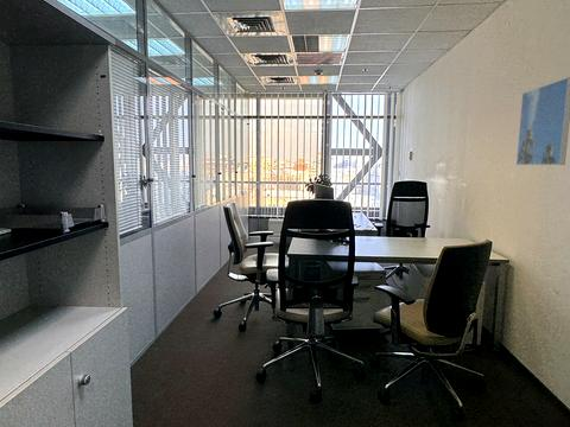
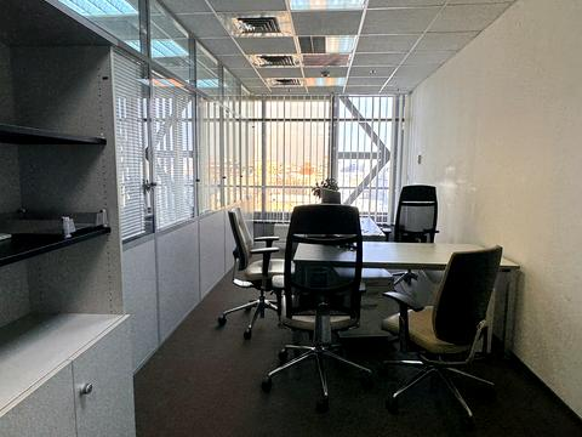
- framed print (542, 126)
